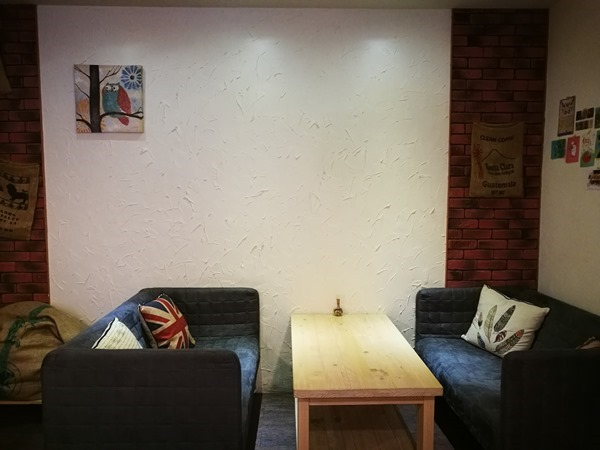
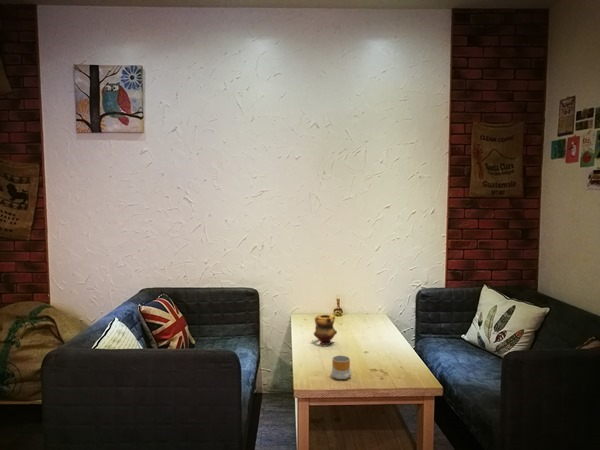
+ teapot (325, 327)
+ mug (340, 366)
